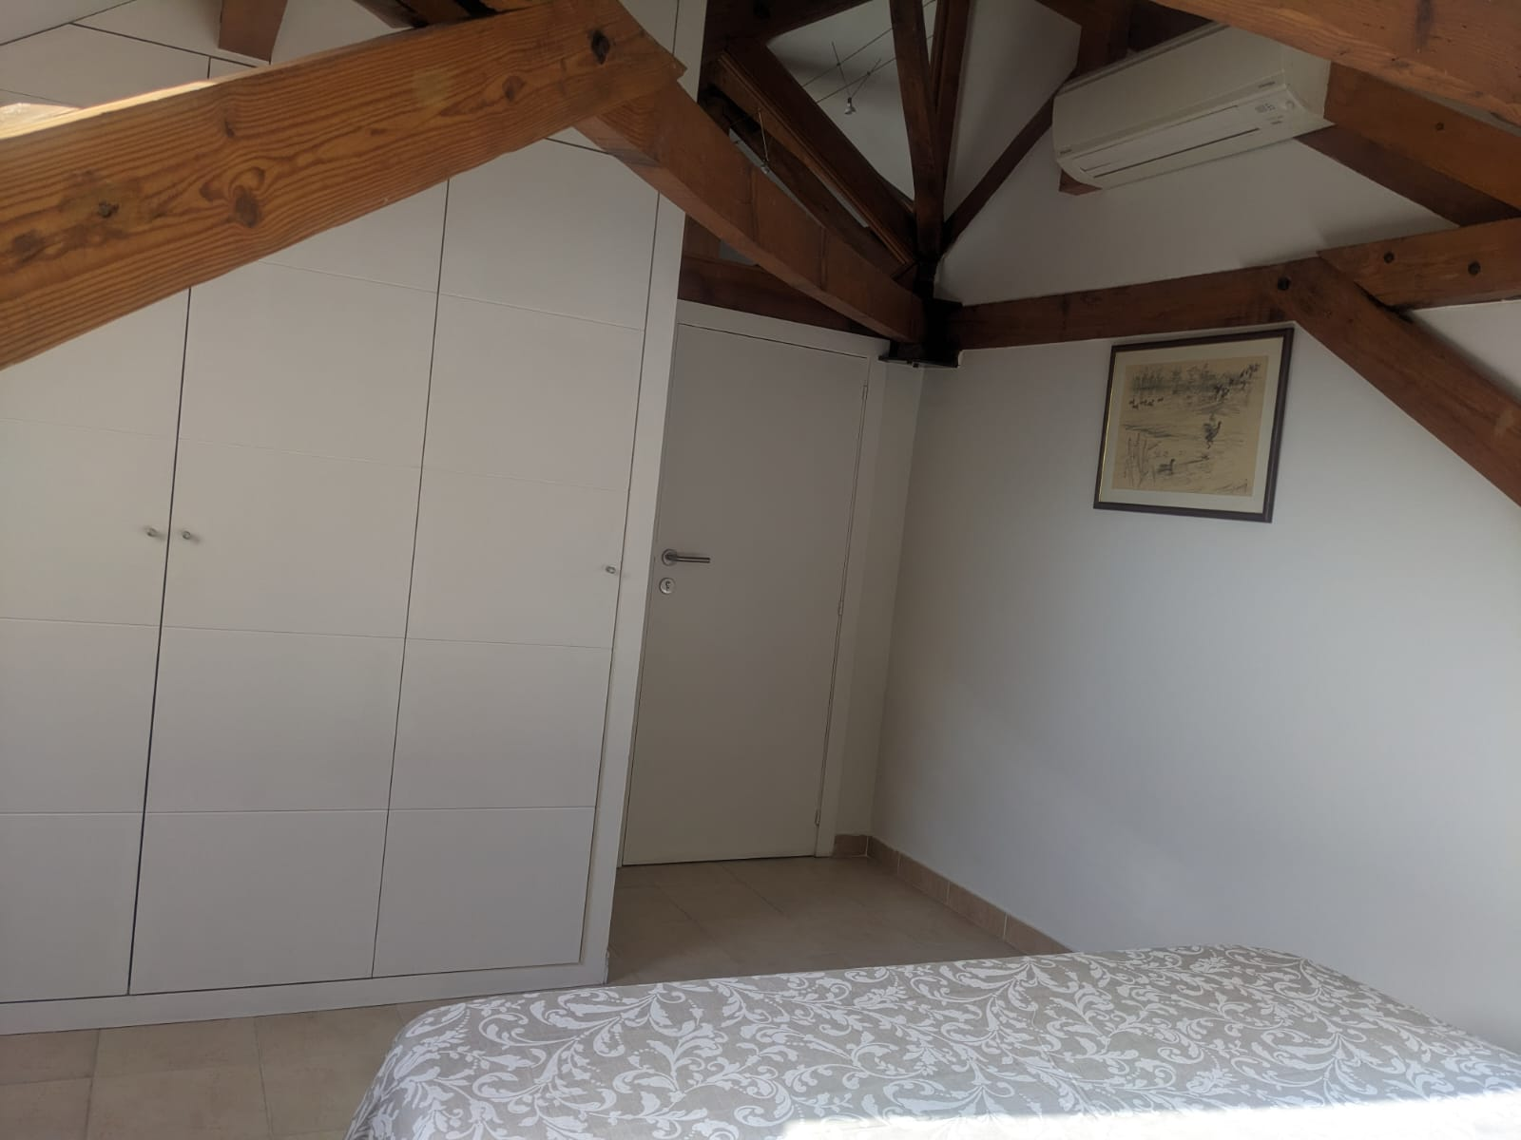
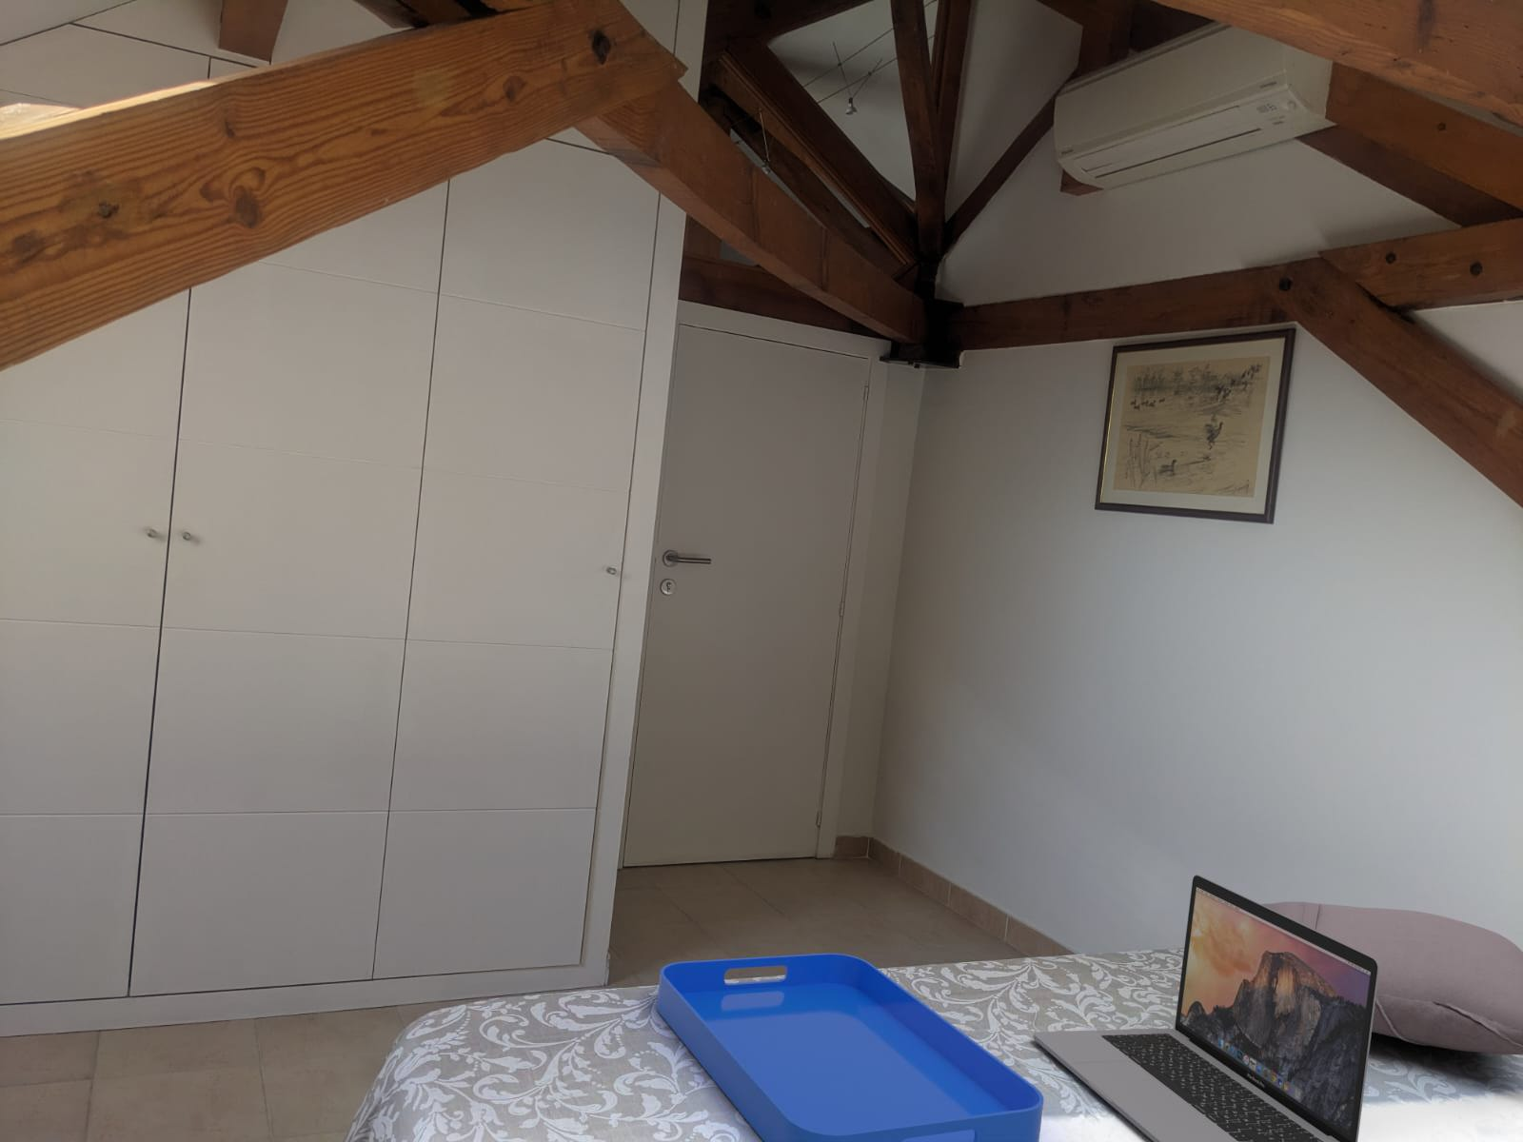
+ serving tray (833, 1047)
+ laptop (1191, 1004)
+ pillow (1395, 969)
